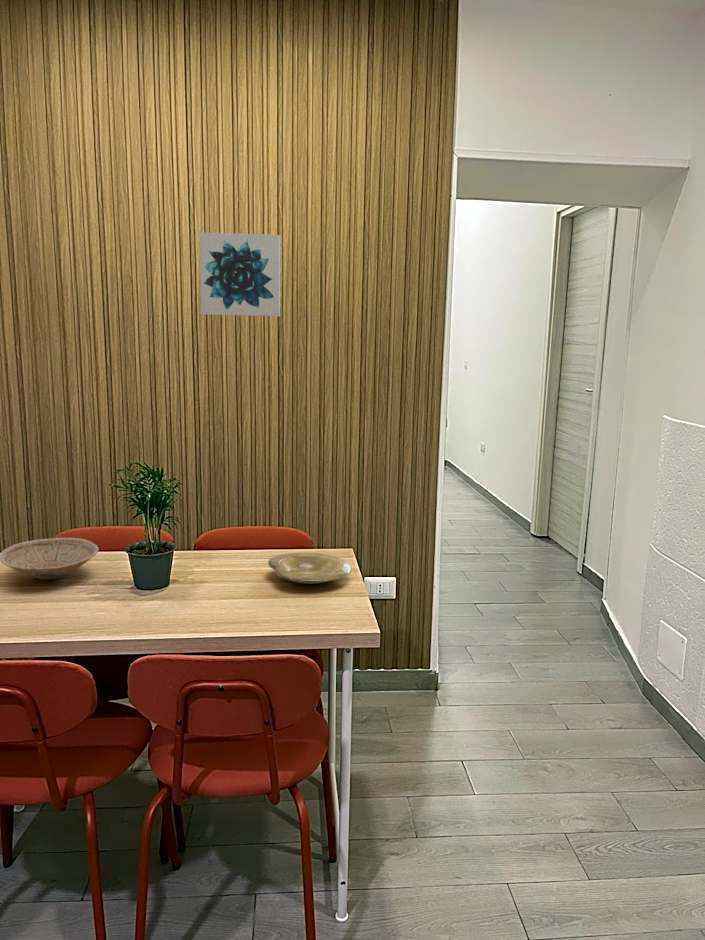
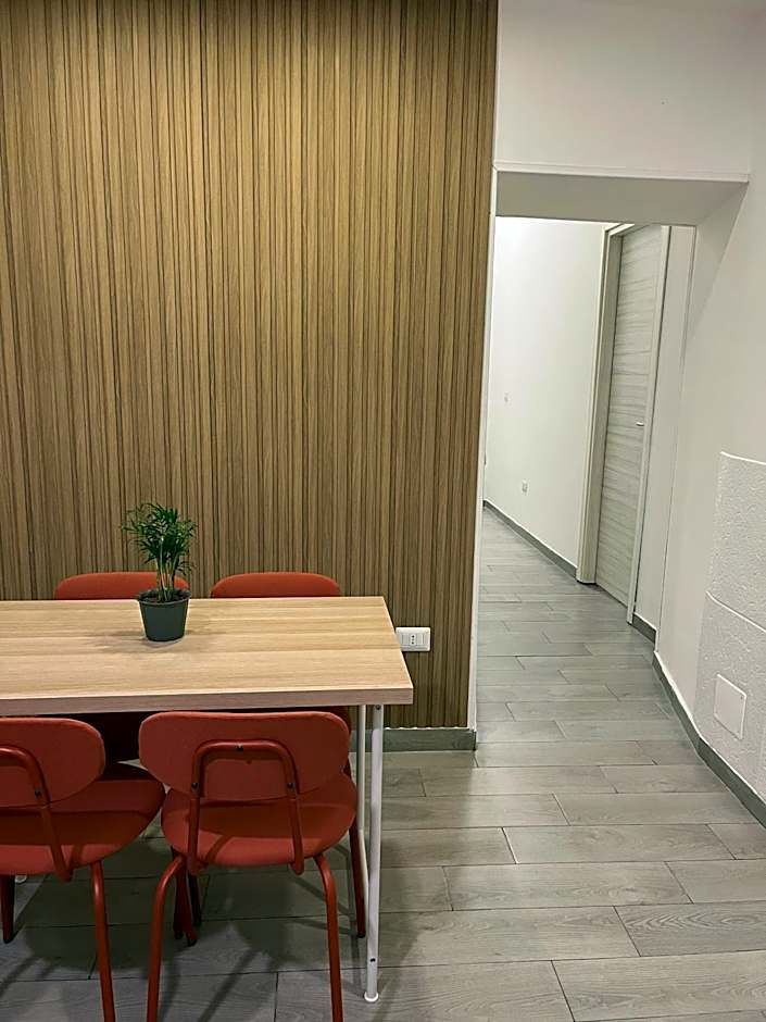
- bowl (50, 563)
- wall art (240, 275)
- plate (310, 570)
